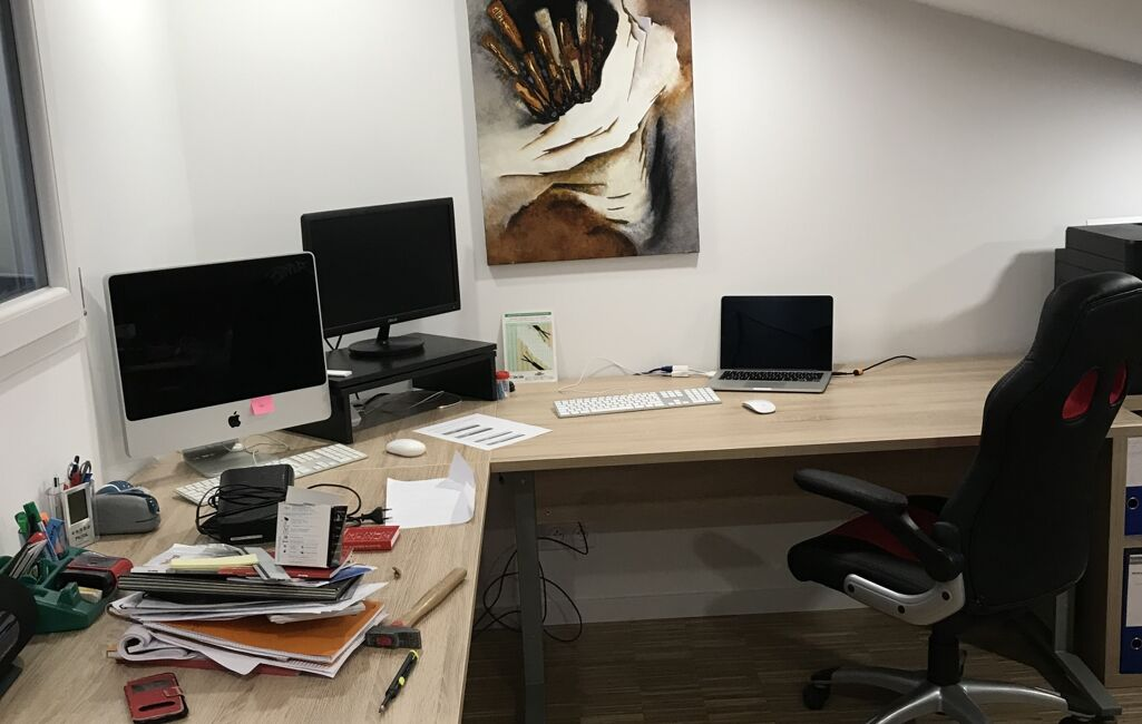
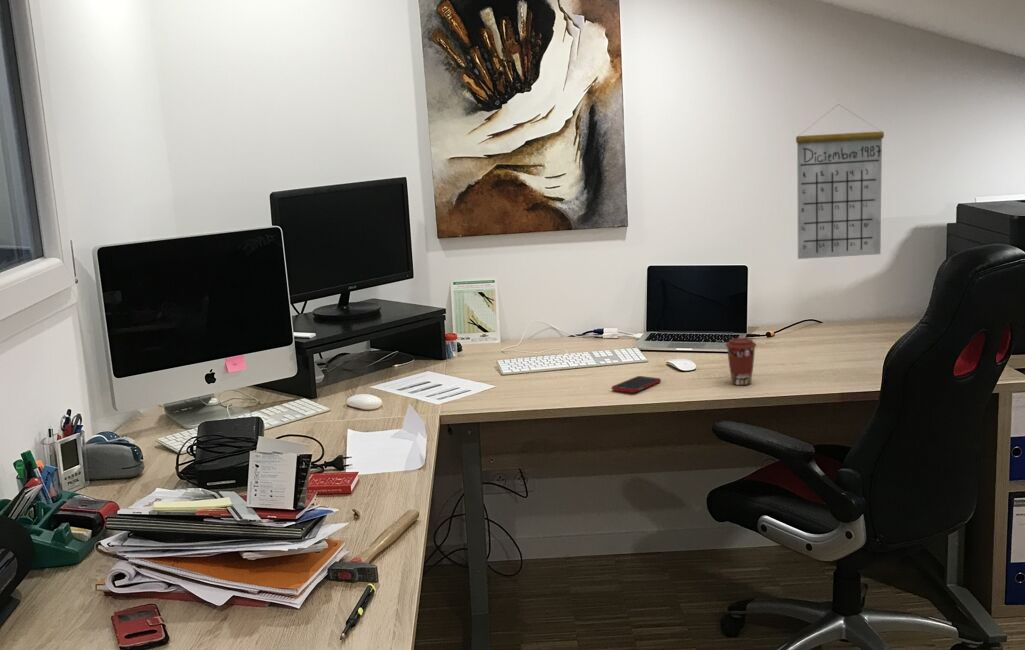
+ coffee cup (741, 361)
+ calendar (839, 181)
+ cell phone (636, 384)
